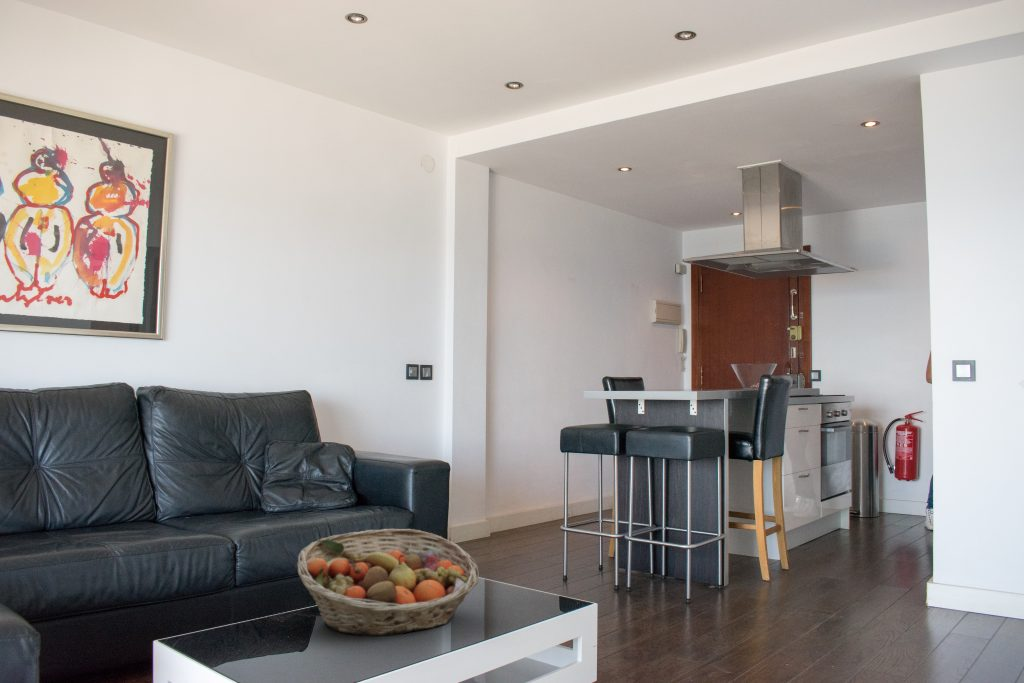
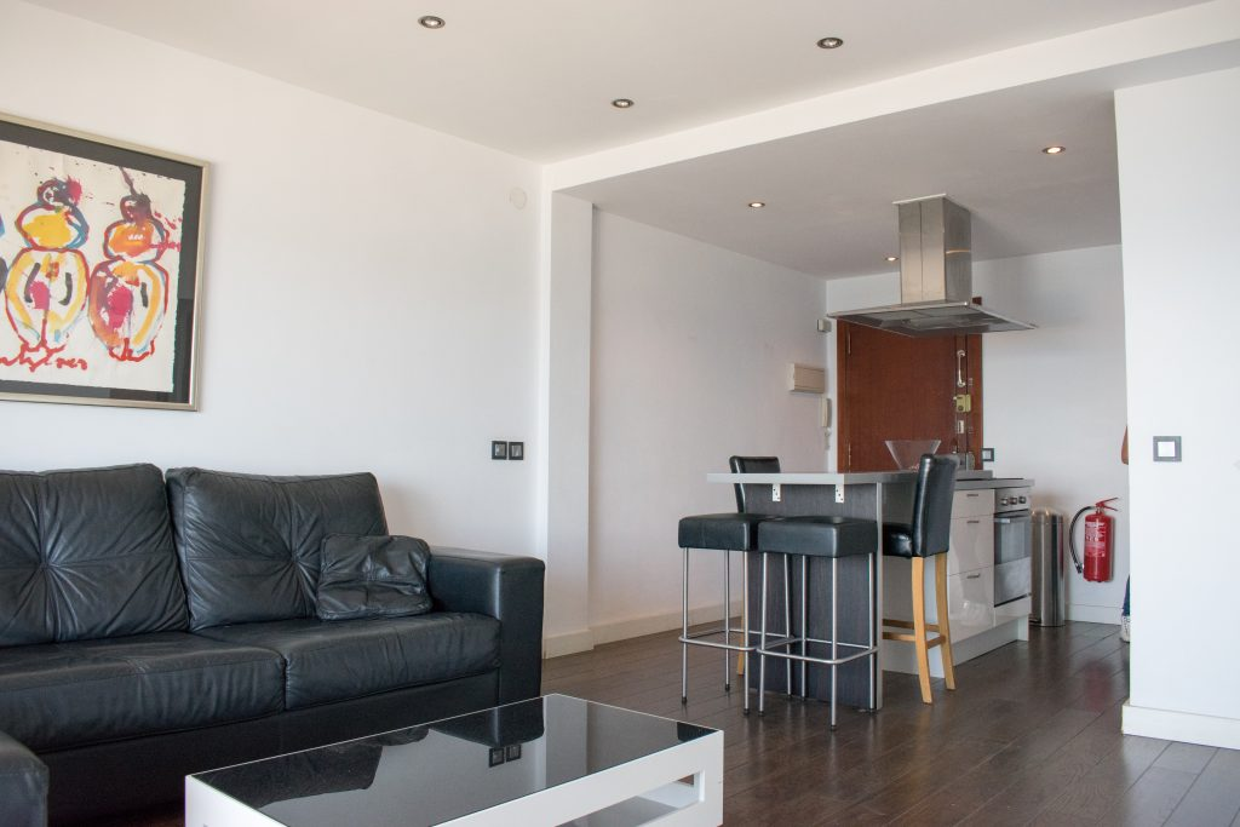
- fruit basket (389, 579)
